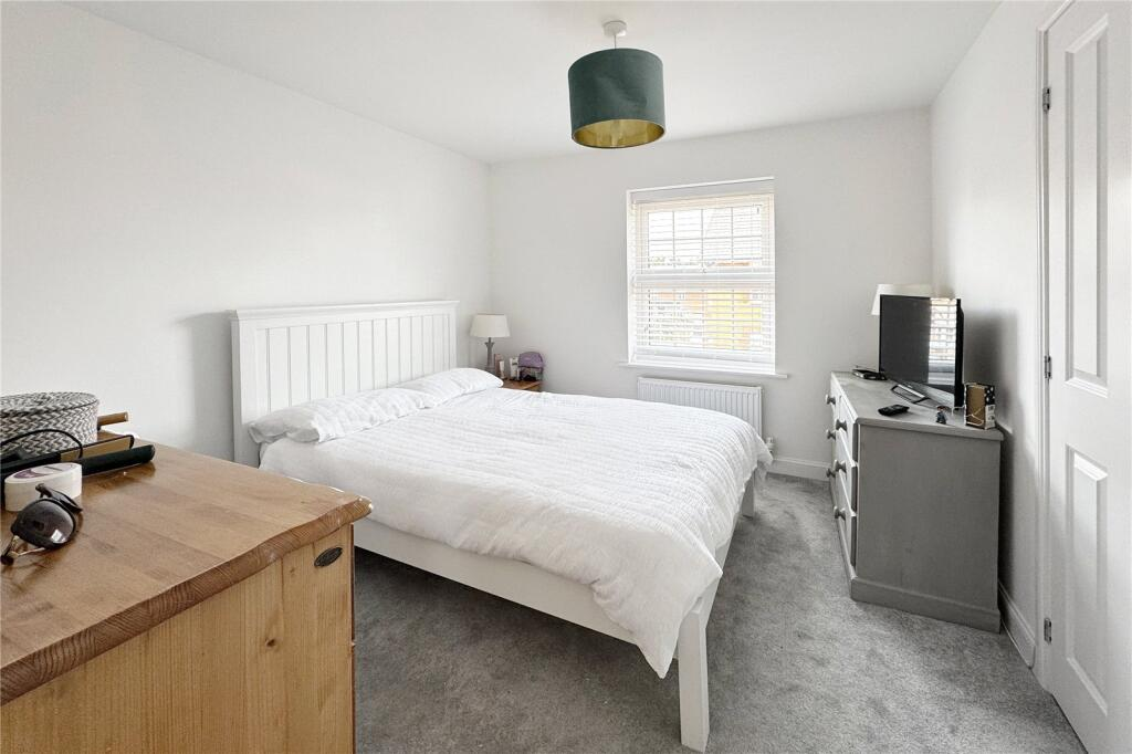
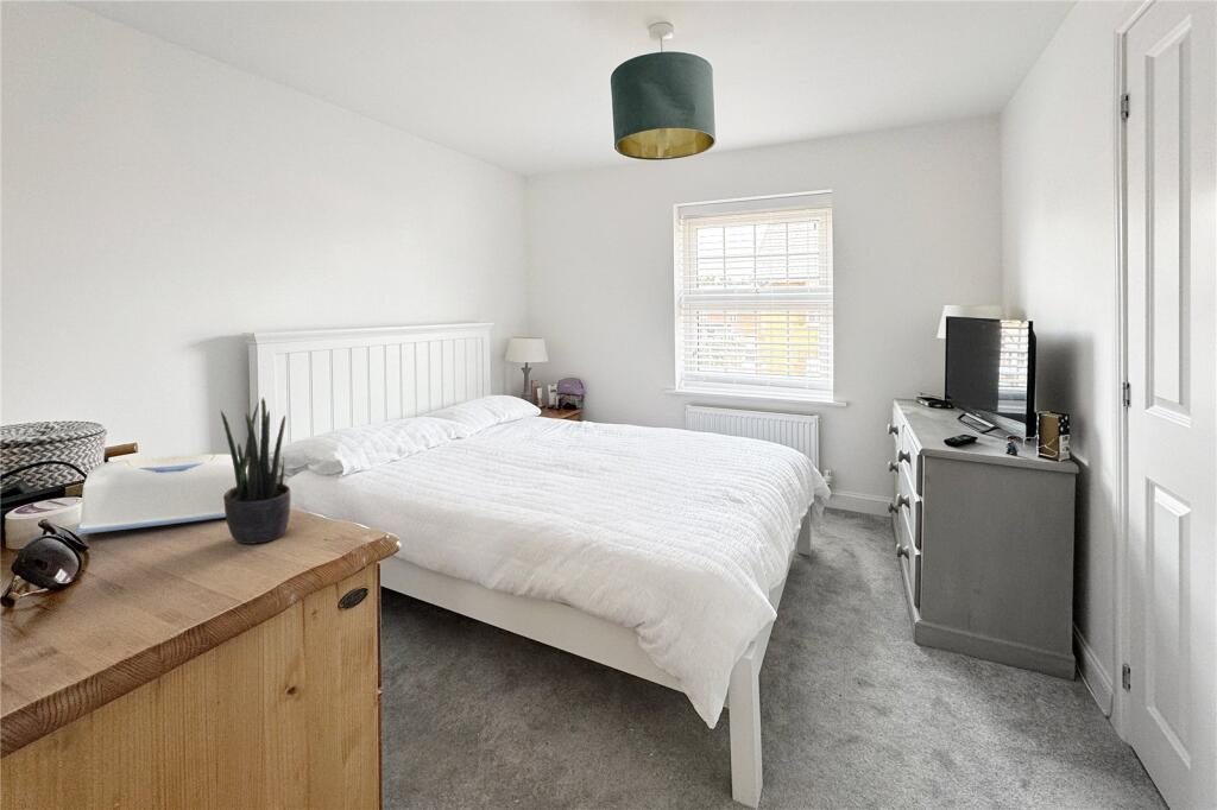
+ tissue box (172, 487)
+ potted plant (256, 469)
